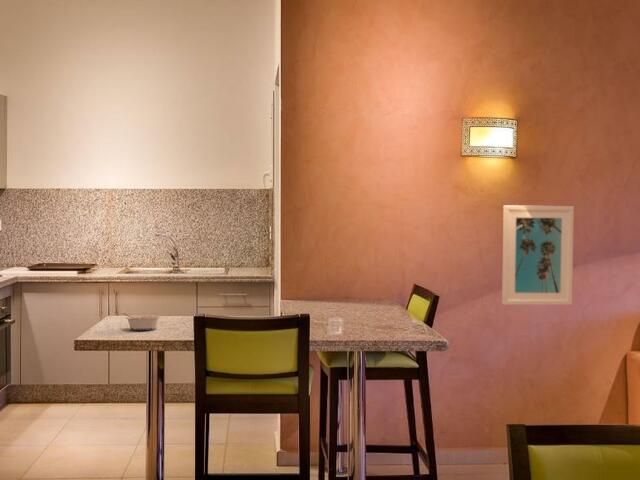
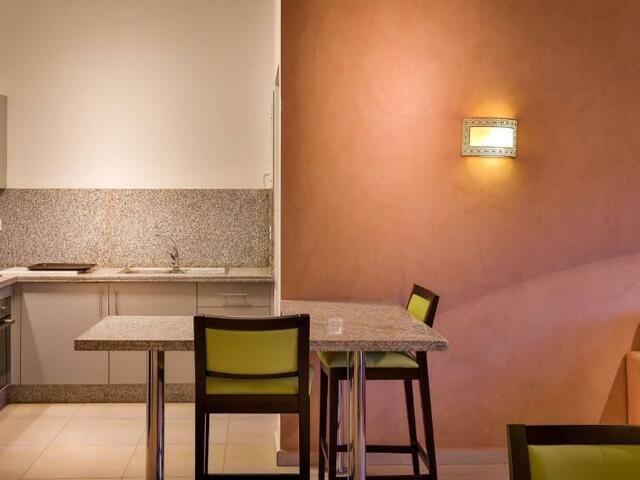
- legume (141, 321)
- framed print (537, 255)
